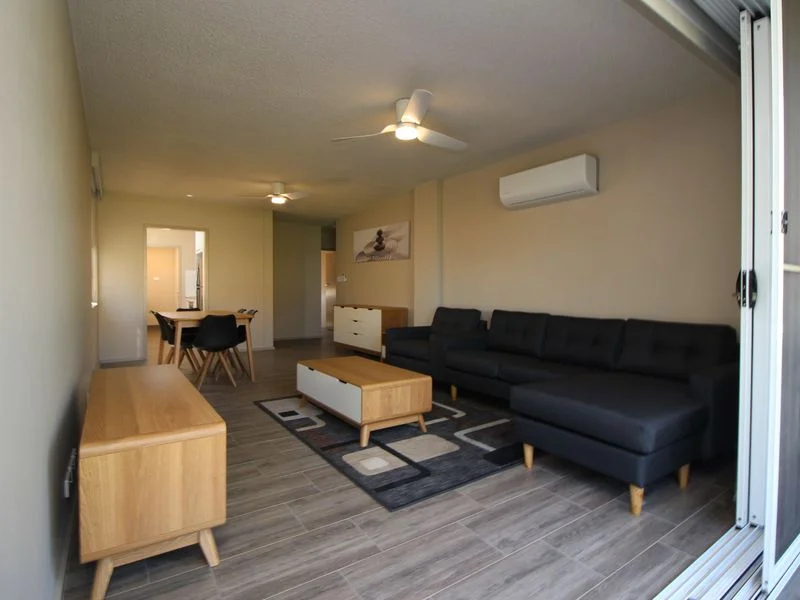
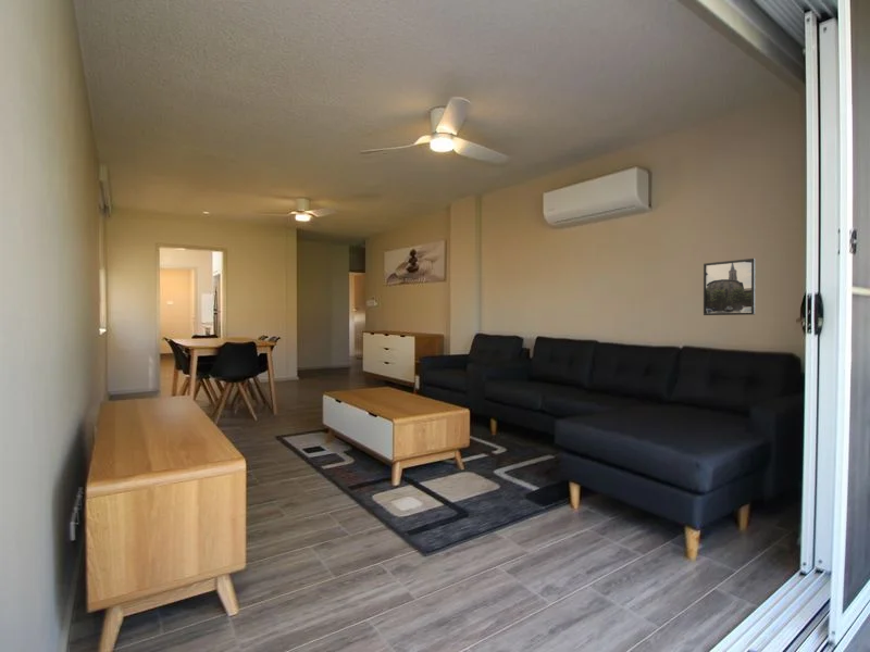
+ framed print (728, 288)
